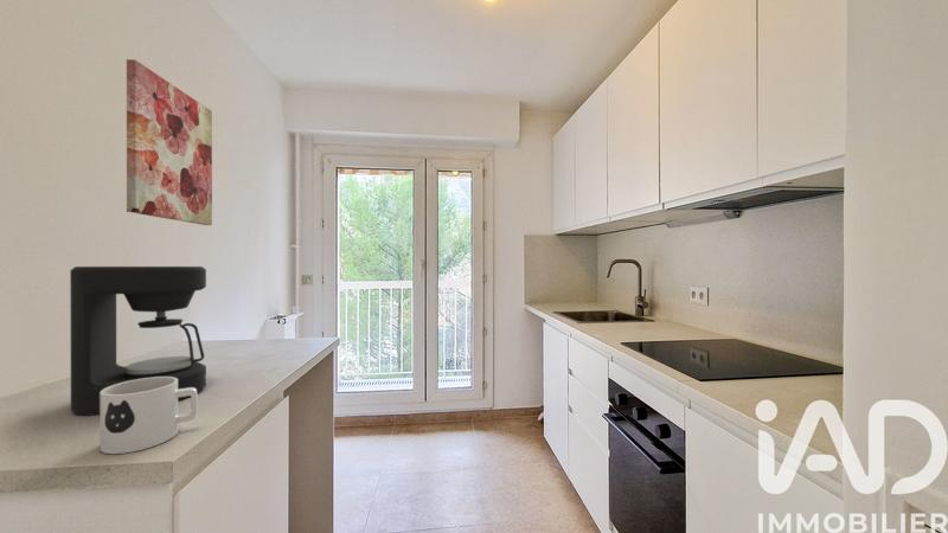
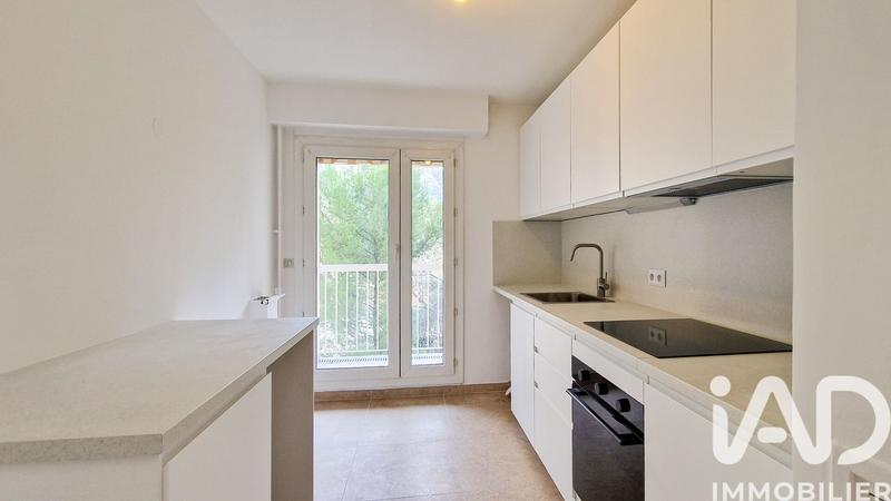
- mug (149, 410)
- coffee maker (145, 327)
- wall art (175, 154)
